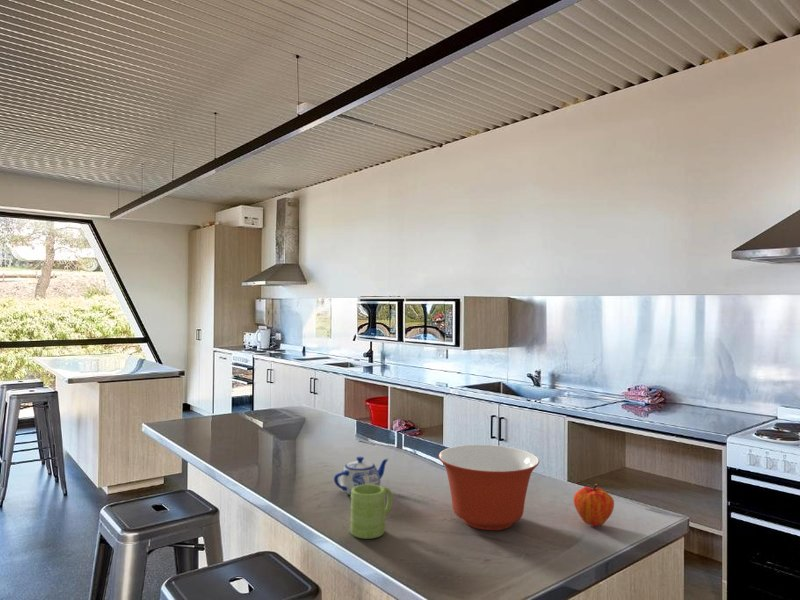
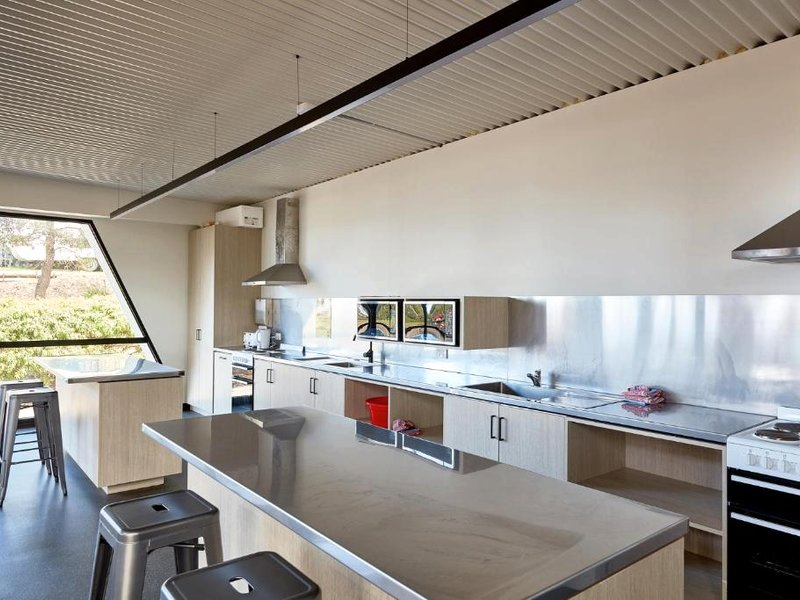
- fruit (593, 503)
- mixing bowl (487, 488)
- mug (373, 508)
- teapot (362, 473)
